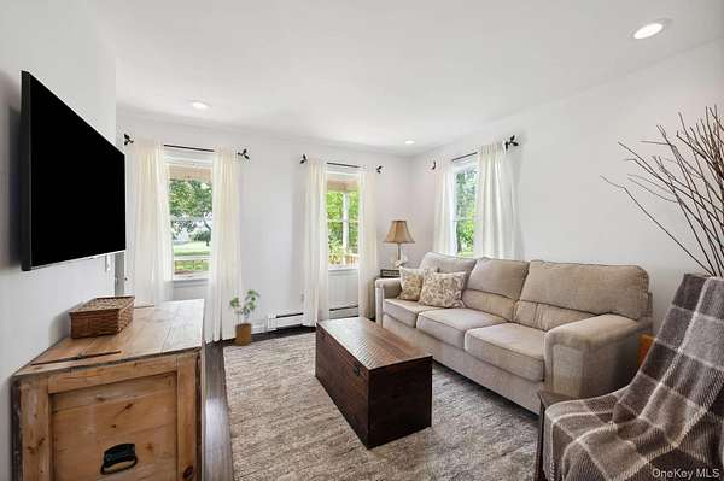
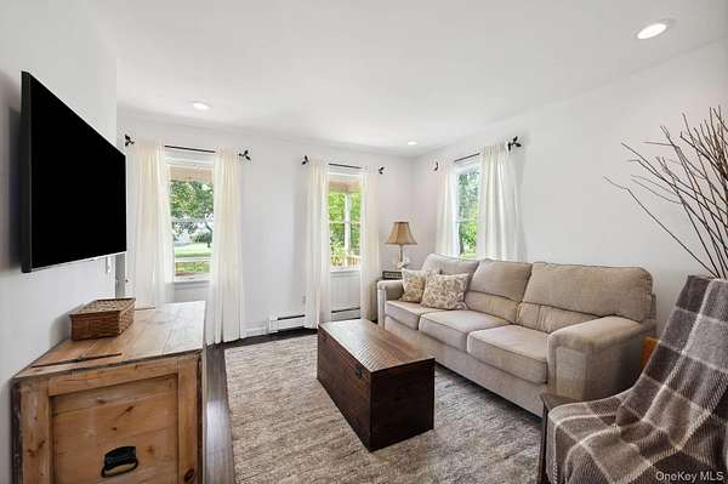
- house plant (245, 317)
